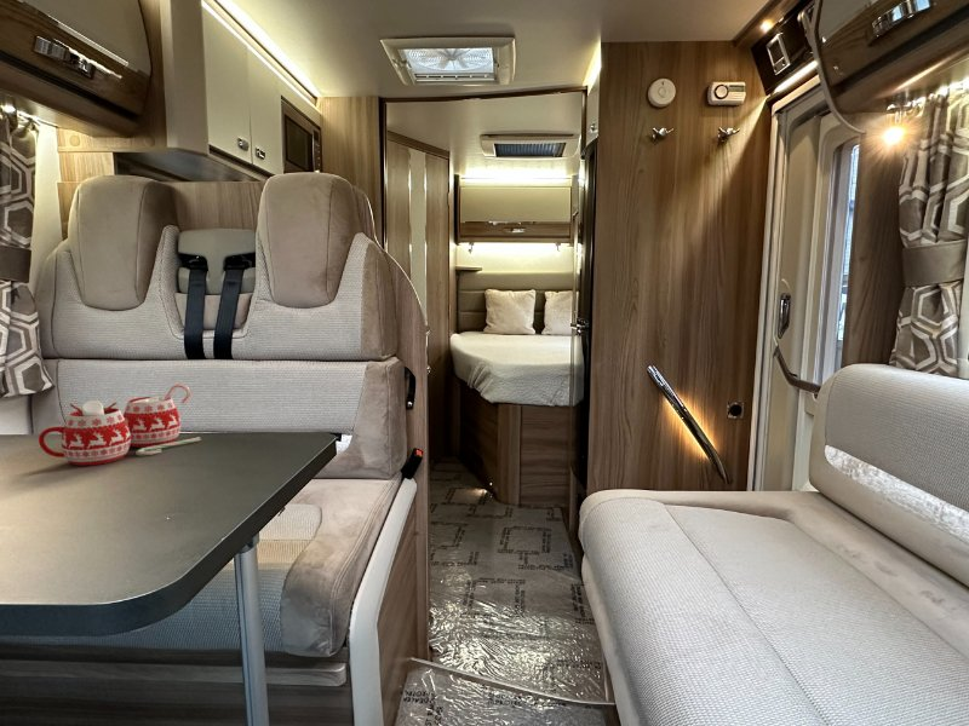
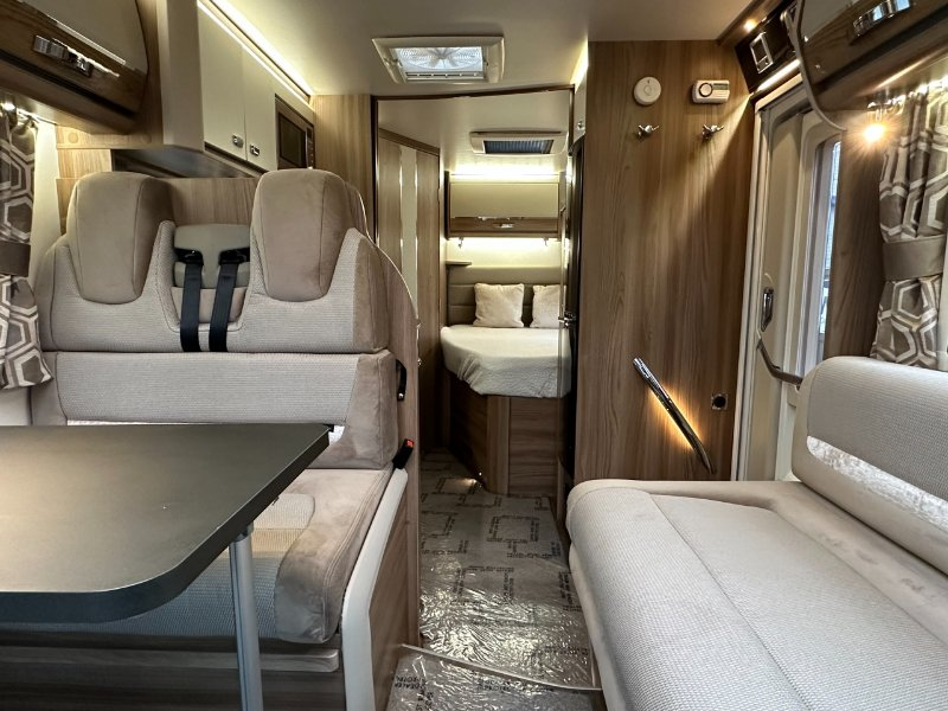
- mug (124, 419)
